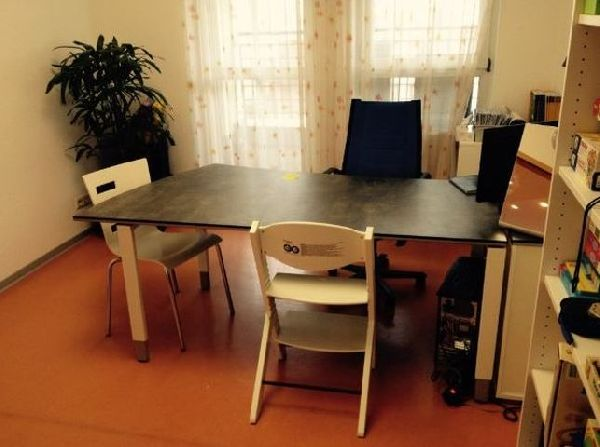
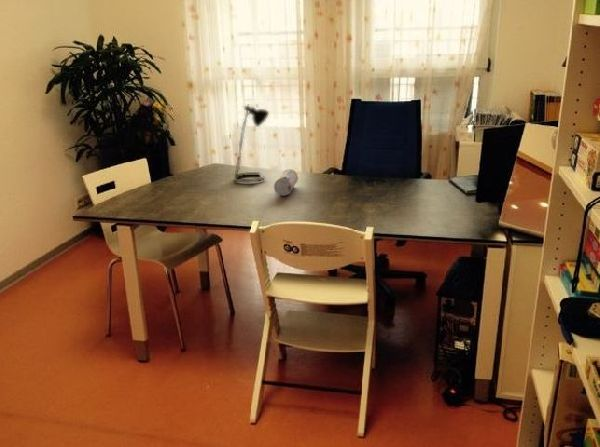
+ desk lamp (242, 141)
+ pencil case (286, 181)
